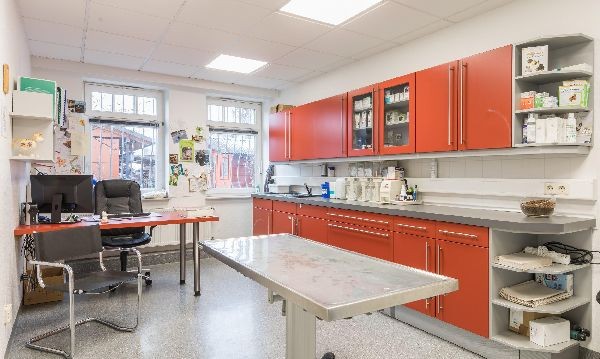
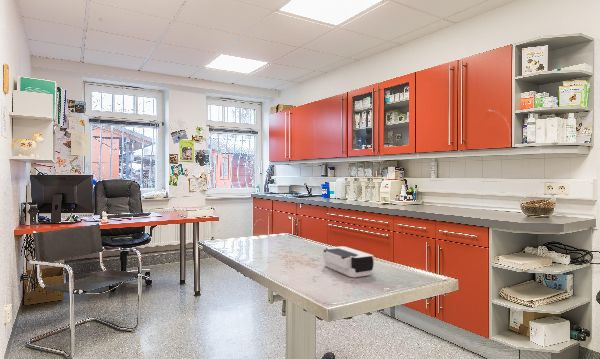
+ tissue box (346, 261)
